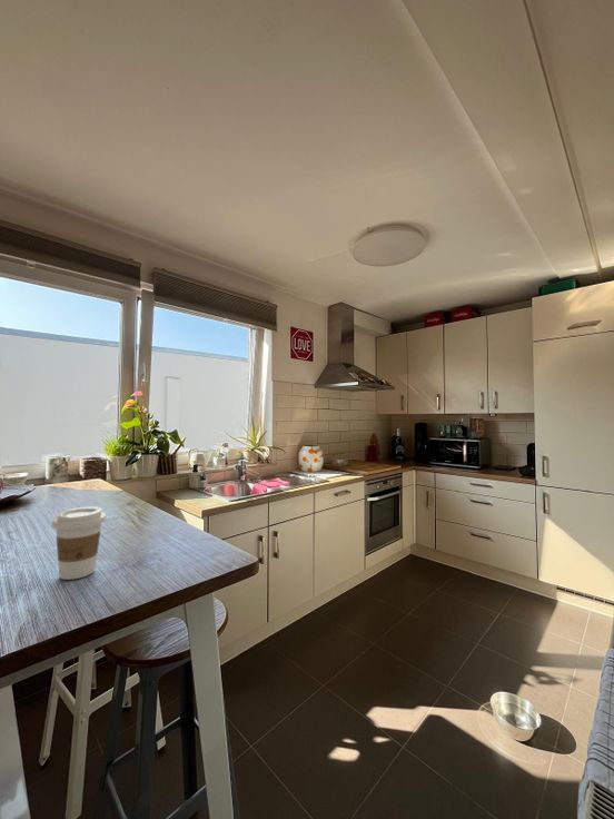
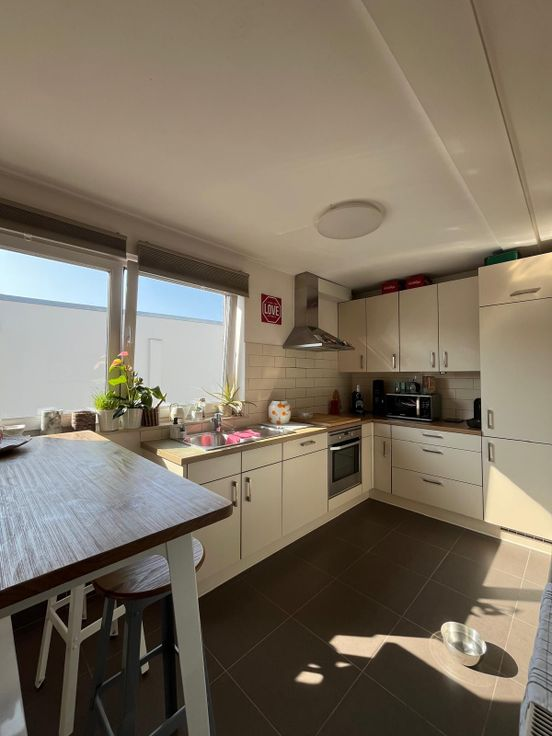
- coffee cup (78, 542)
